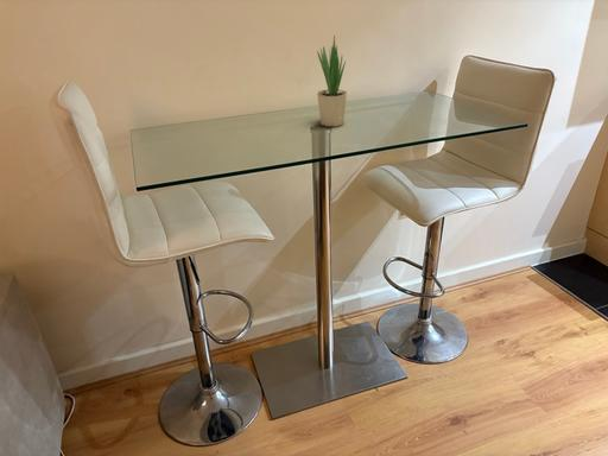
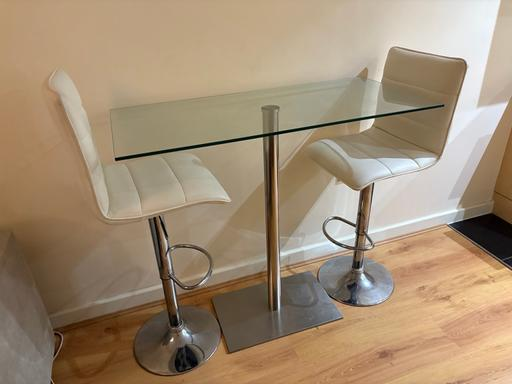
- potted plant (331, 80)
